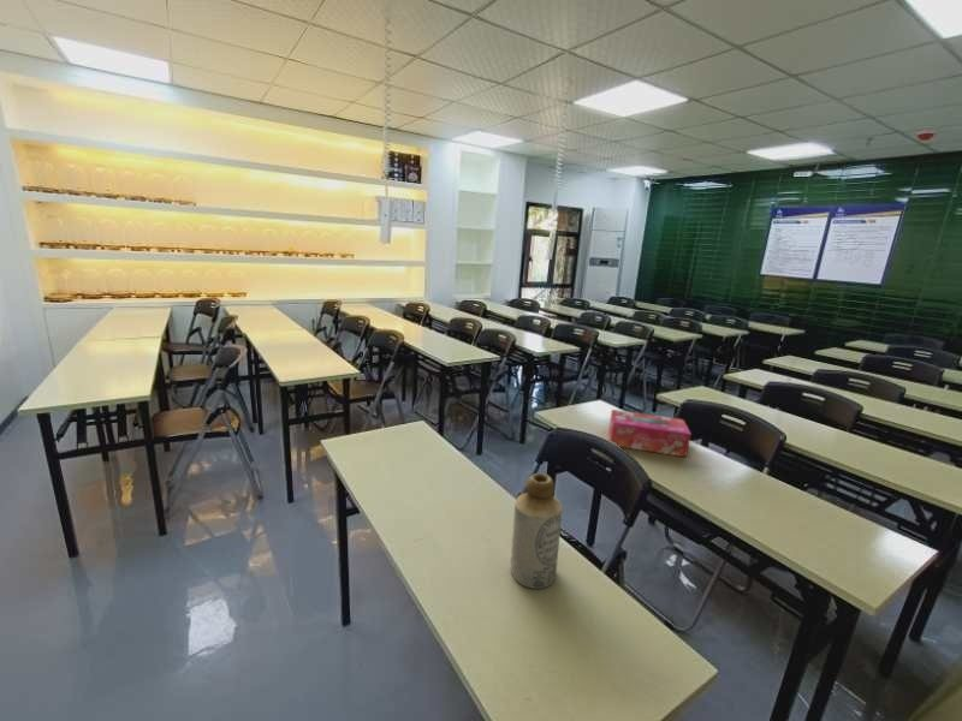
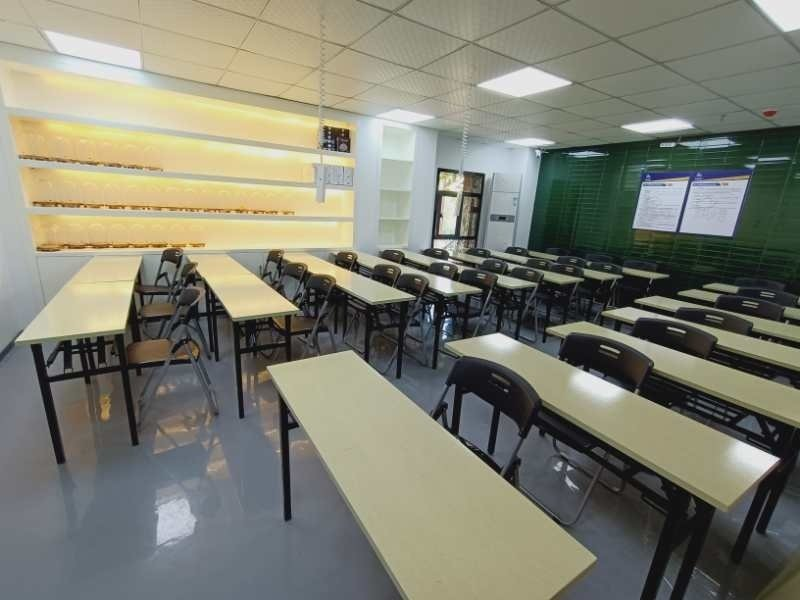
- bottle (536, 526)
- tissue box (647, 431)
